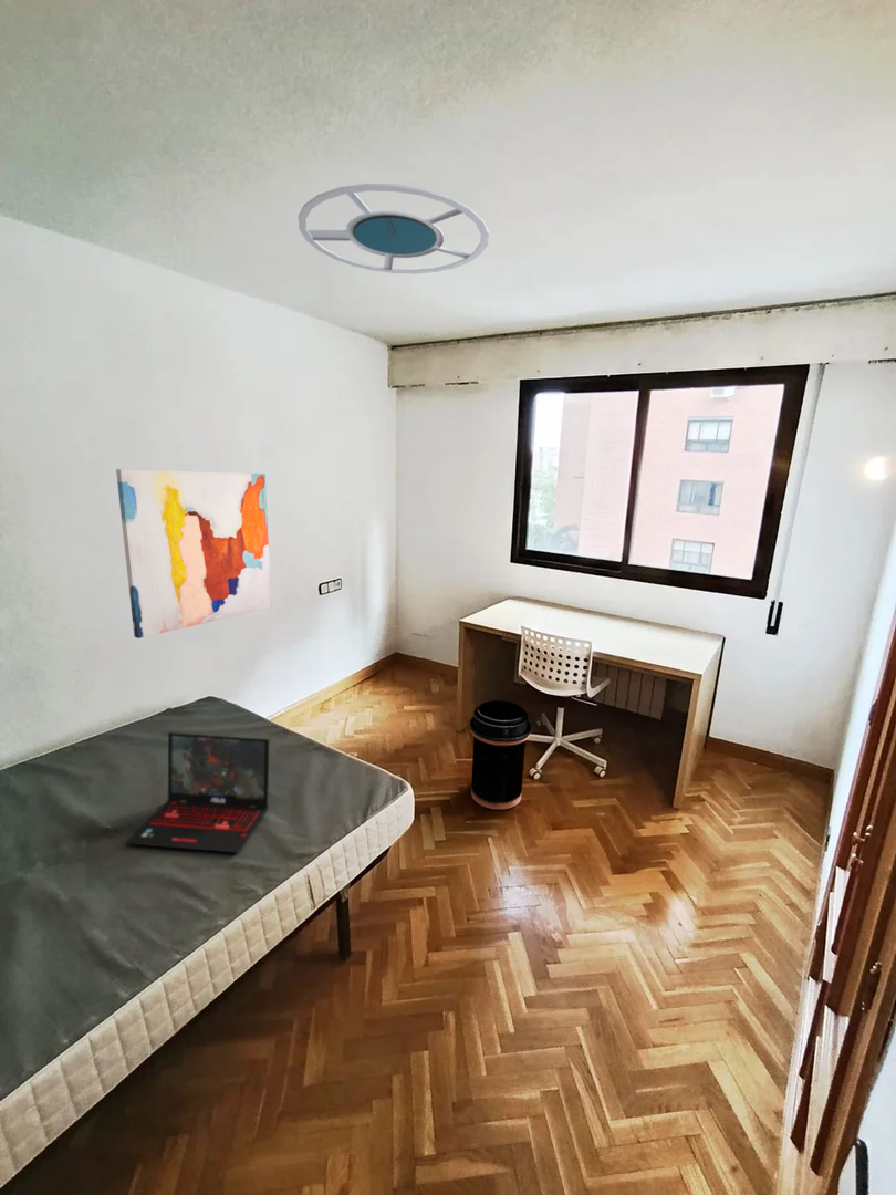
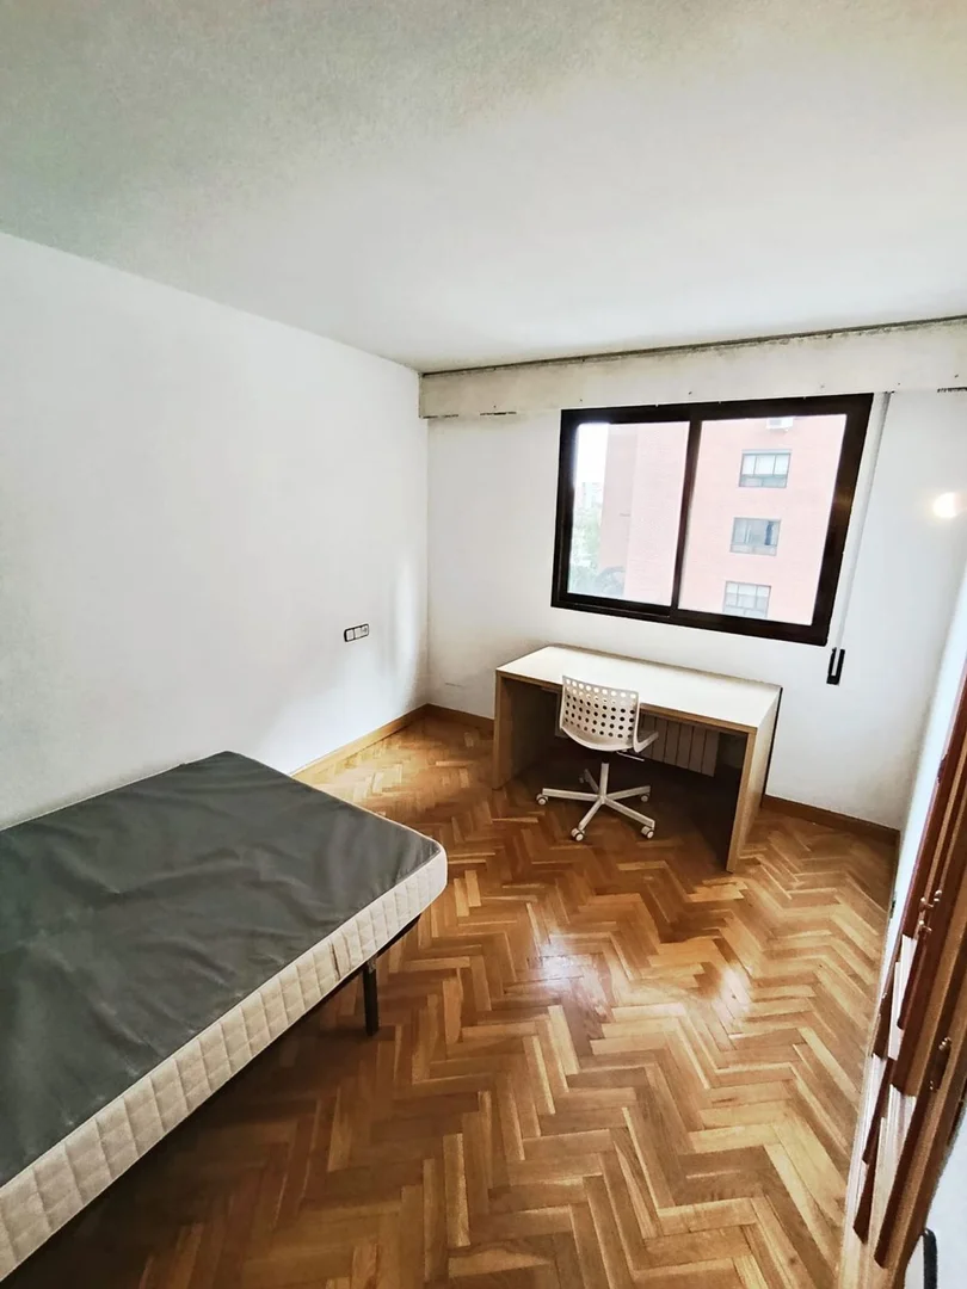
- laptop (201, 789)
- wall art (205, 548)
- ceiling lamp (395, 227)
- trash can (498, 752)
